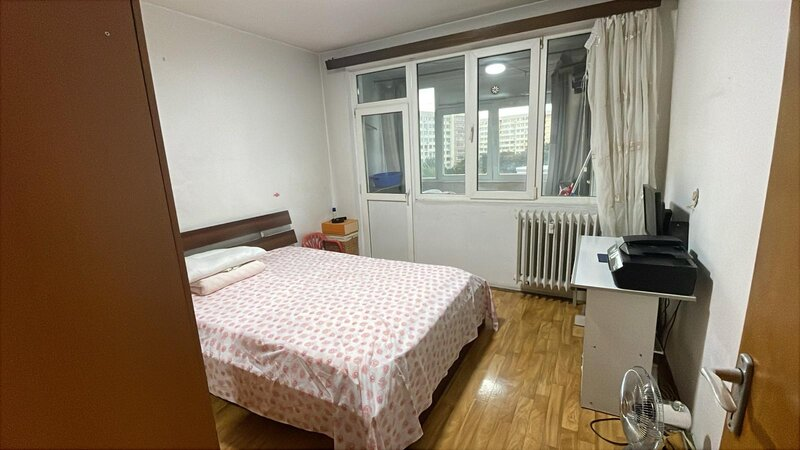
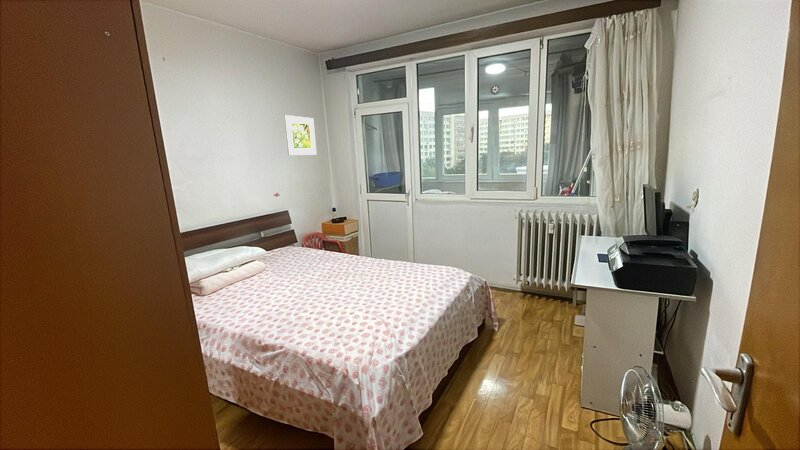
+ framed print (301, 136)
